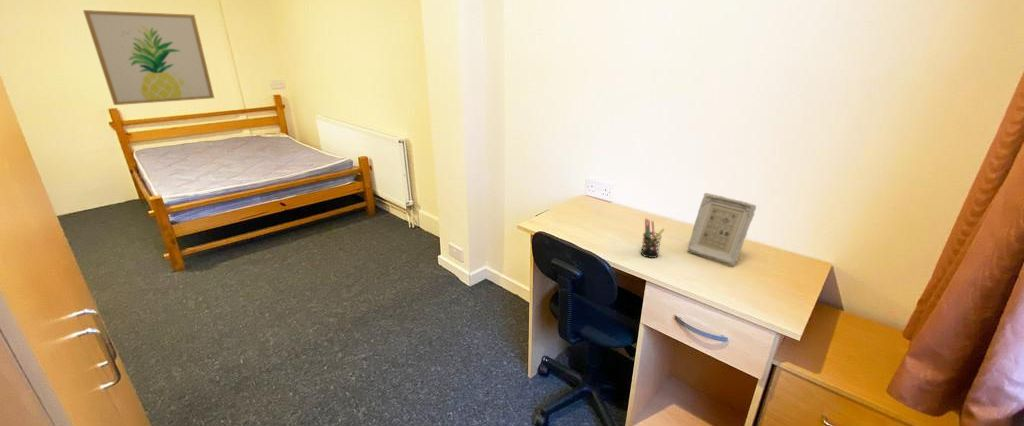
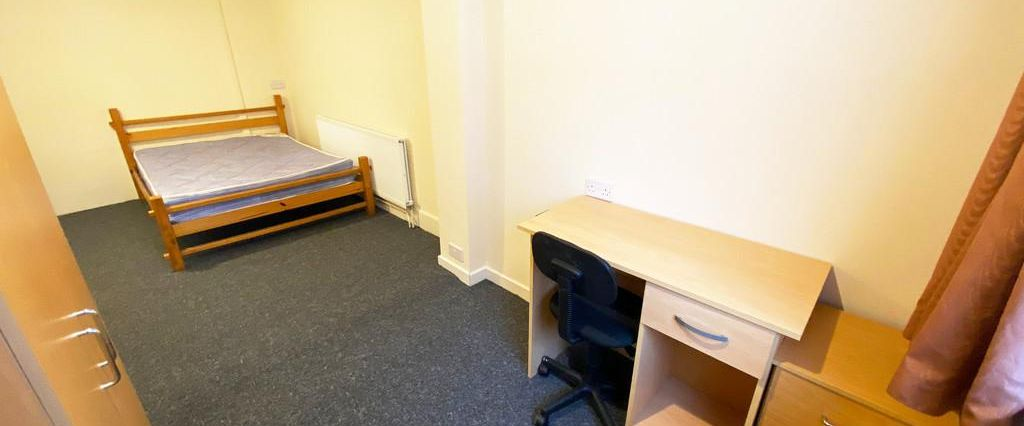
- wall art (155, 58)
- picture frame (719, 228)
- pen holder (649, 238)
